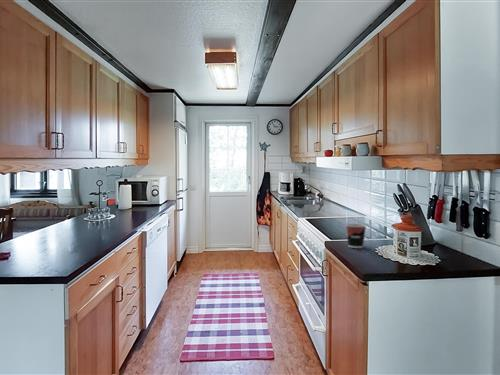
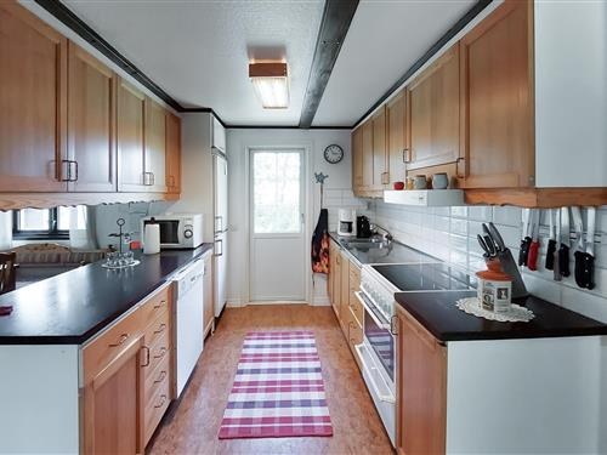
- cup (355, 235)
